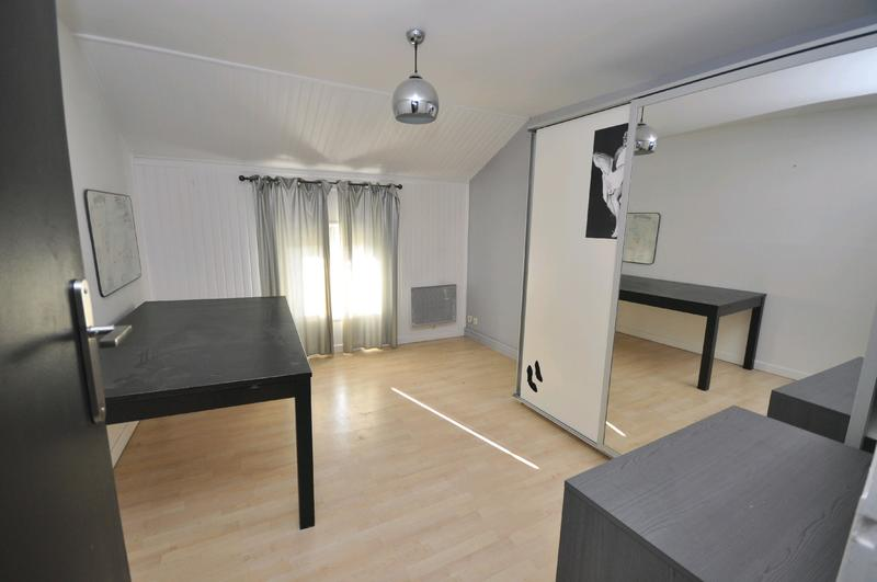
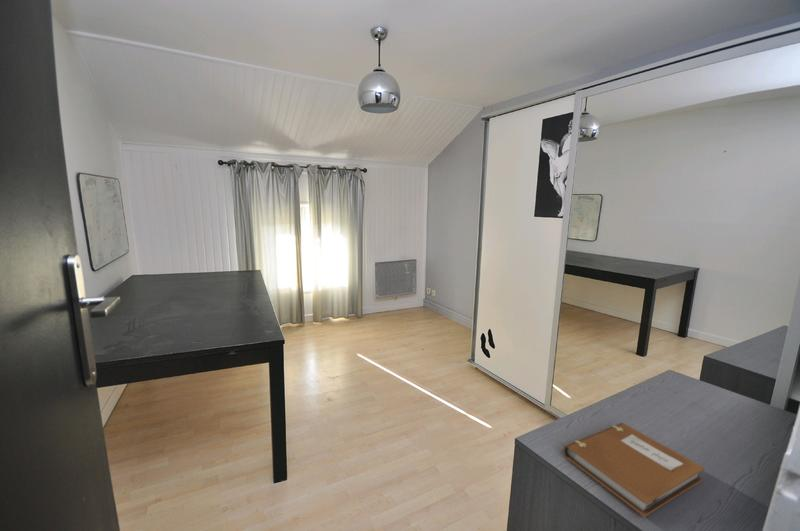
+ notebook (631, 460)
